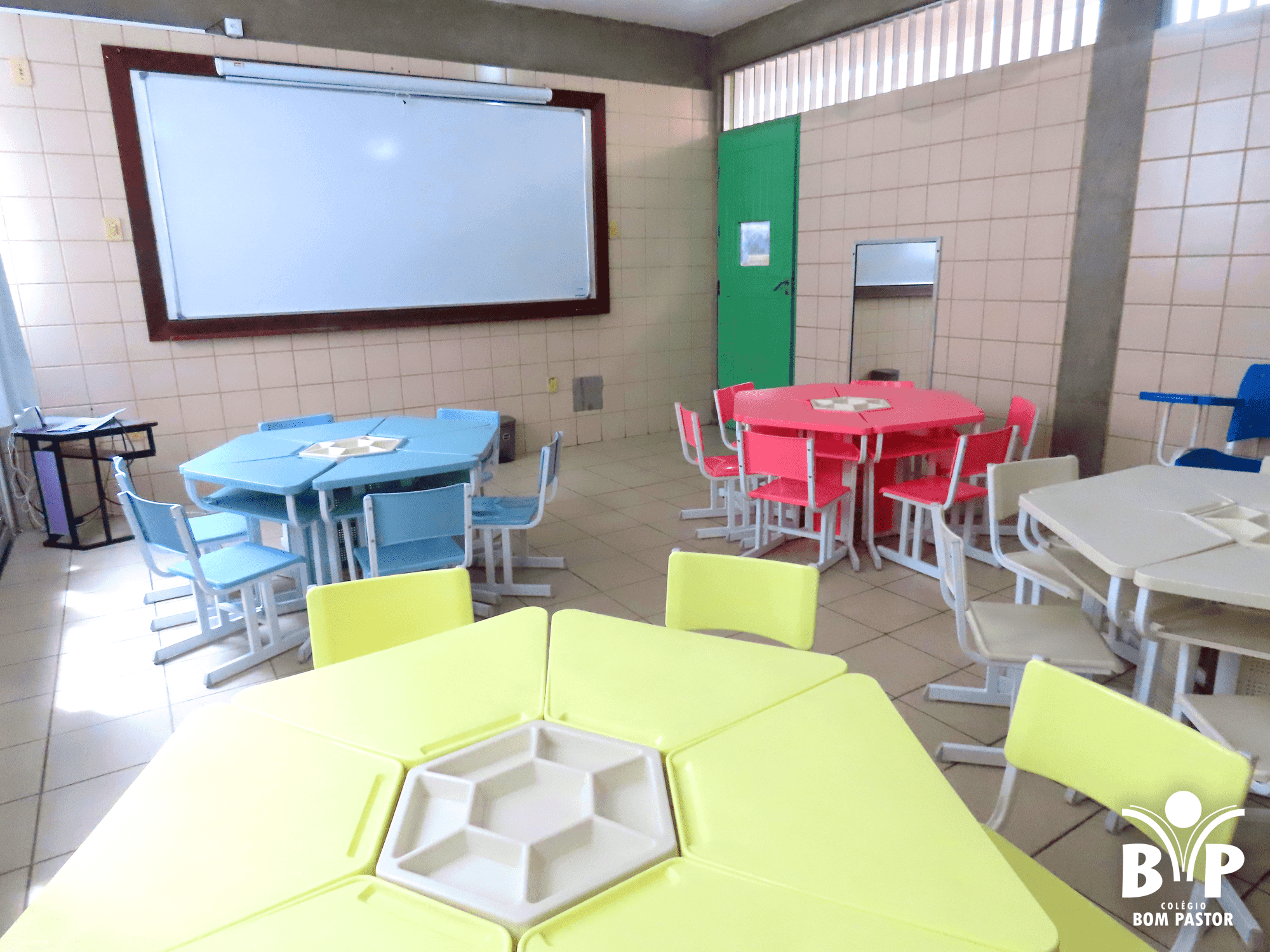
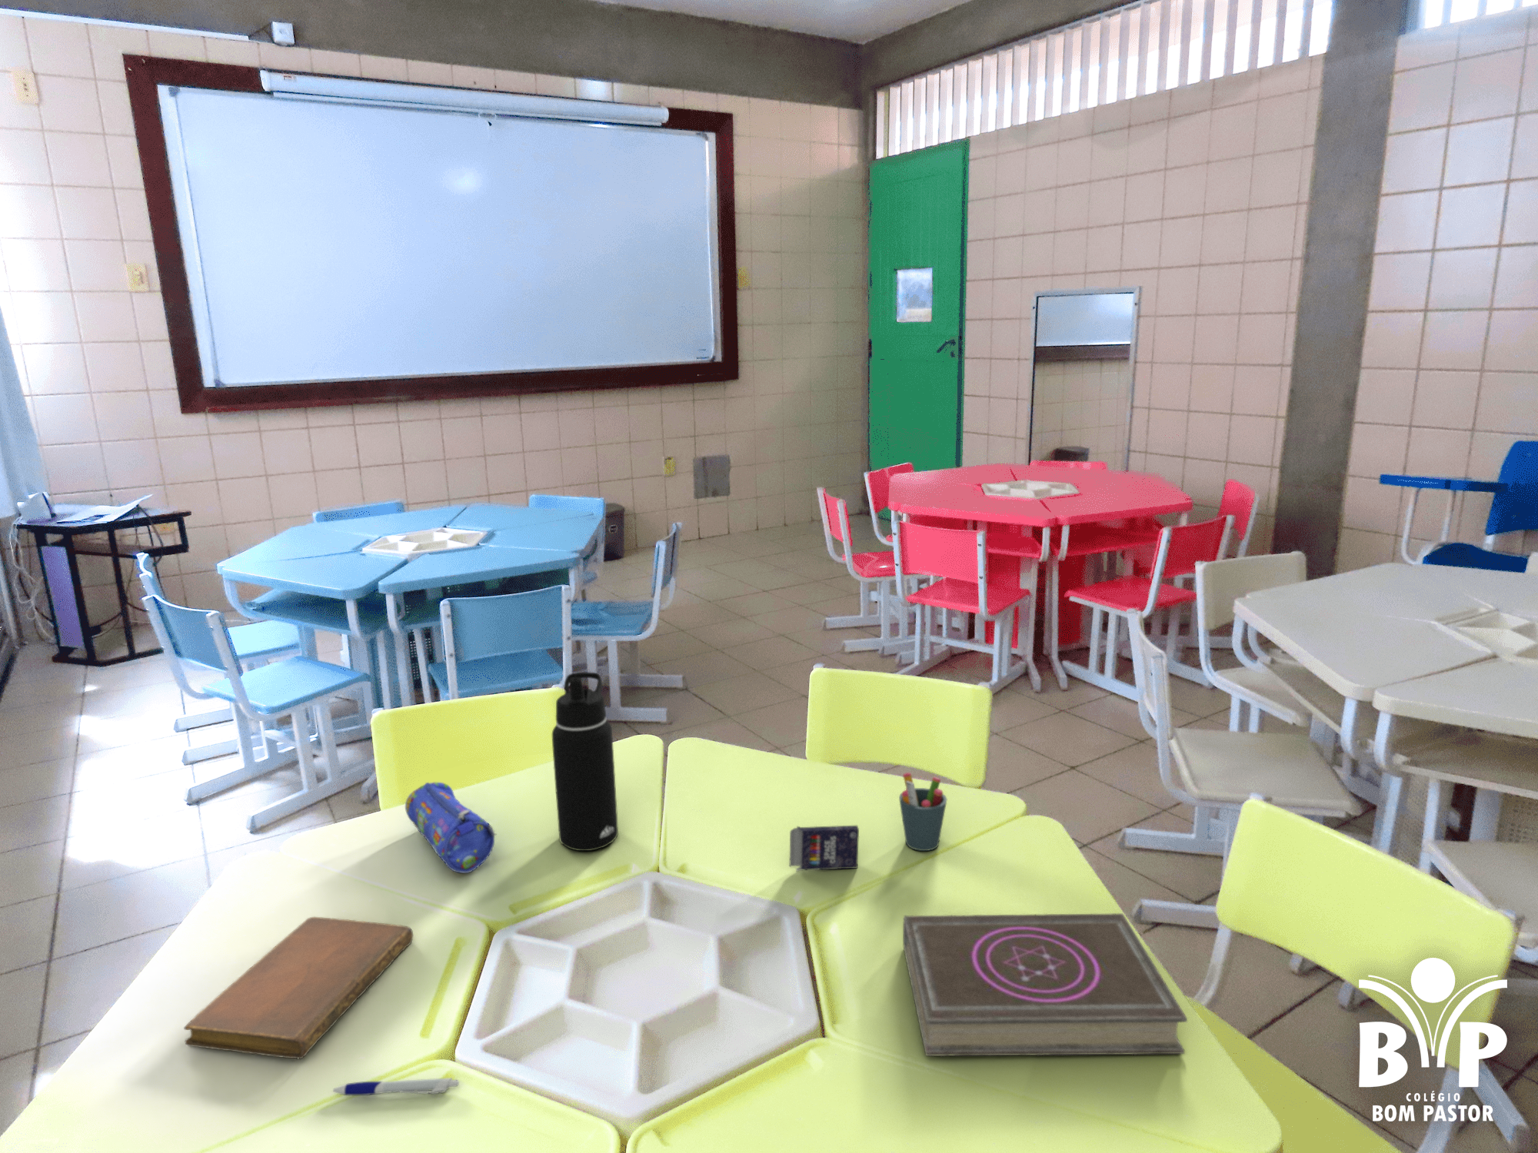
+ notebook (306, 980)
+ crayon box (823, 847)
+ book (1032, 977)
+ water bottle (585, 752)
+ pen holder (922, 808)
+ pen (396, 1085)
+ pencil case (448, 822)
